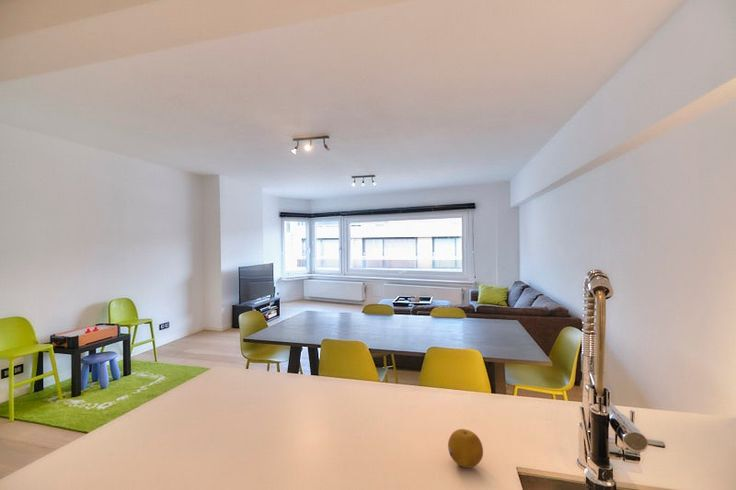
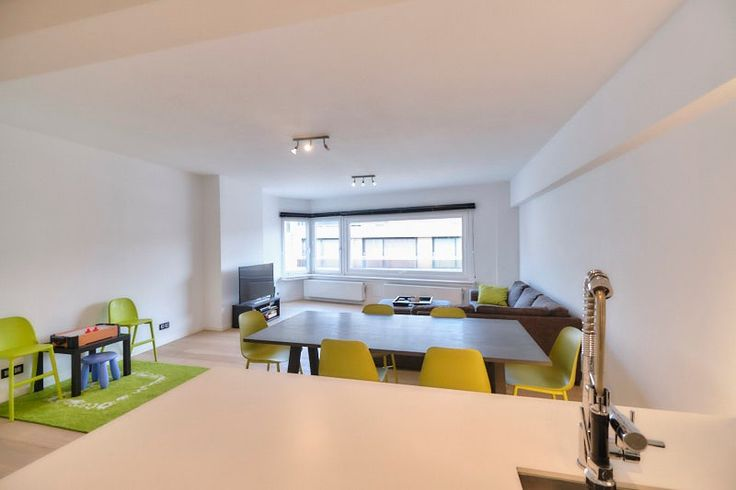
- fruit (465, 447)
